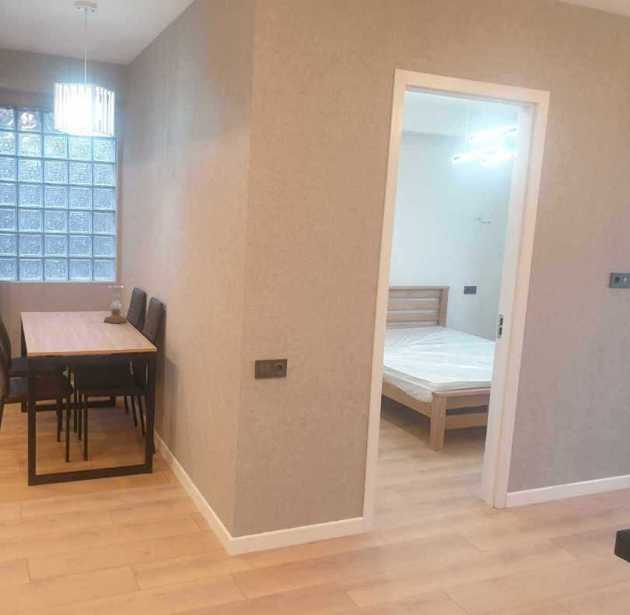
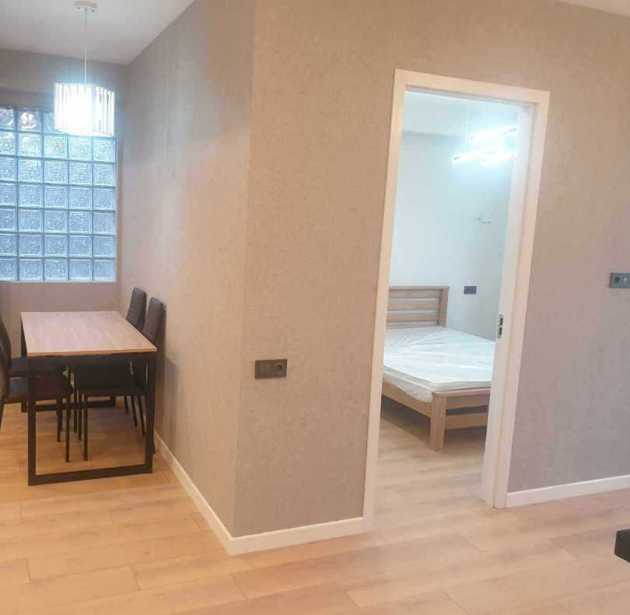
- candle holder (115, 304)
